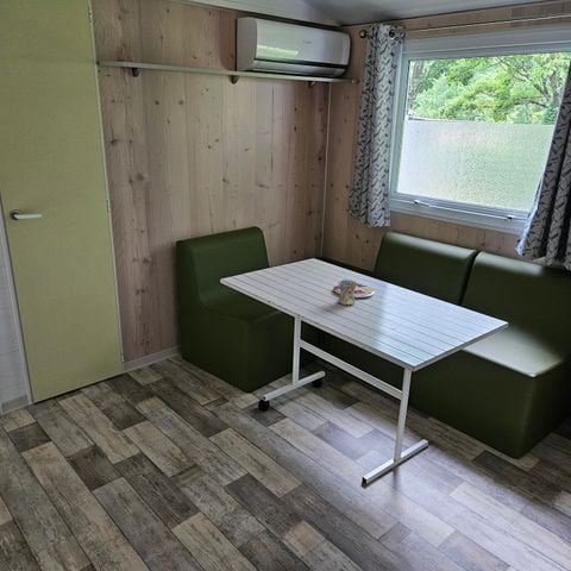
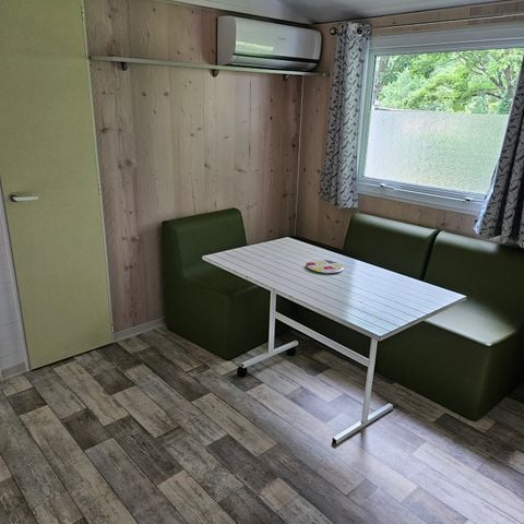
- mug (345, 293)
